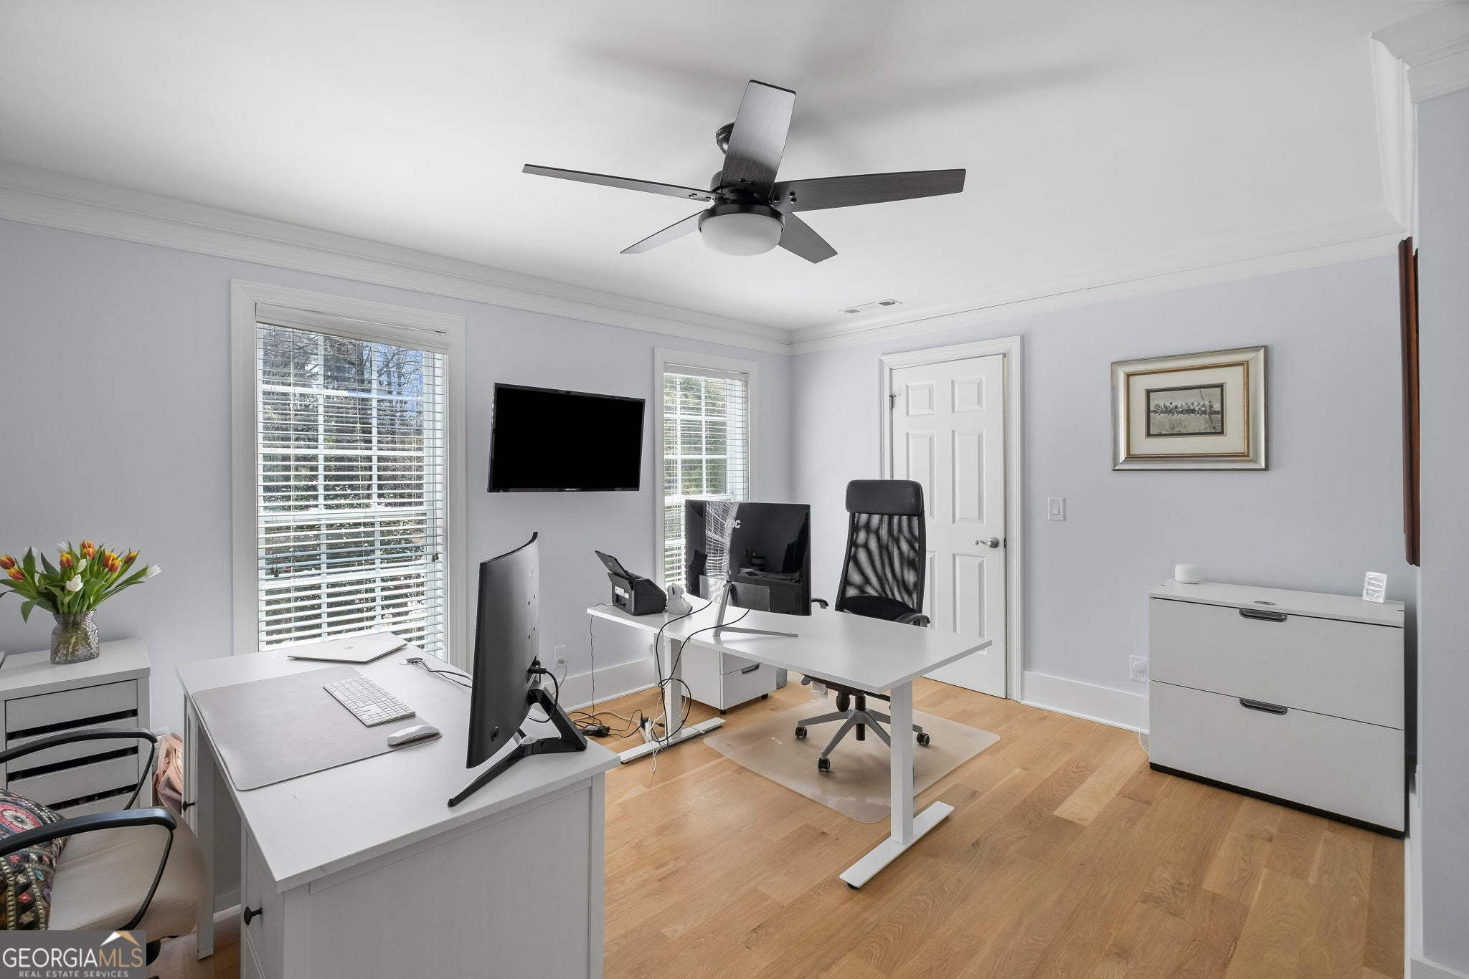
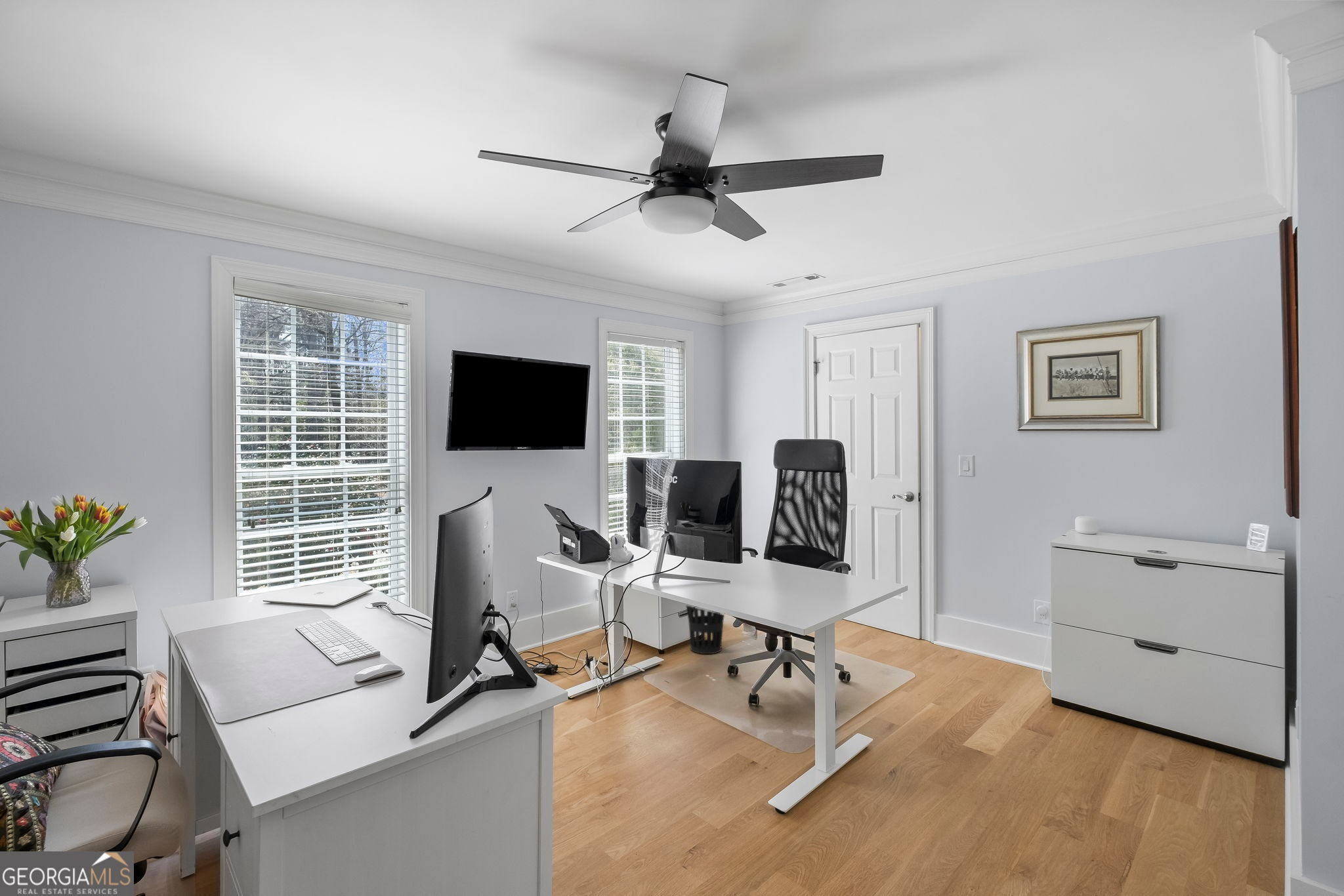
+ wastebasket (705, 625)
